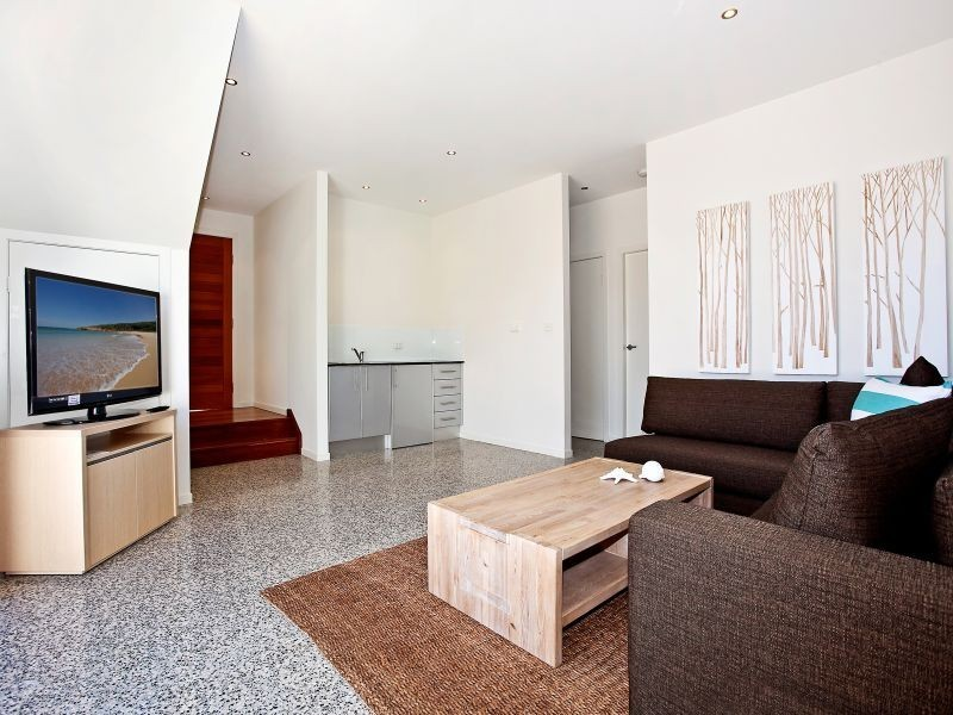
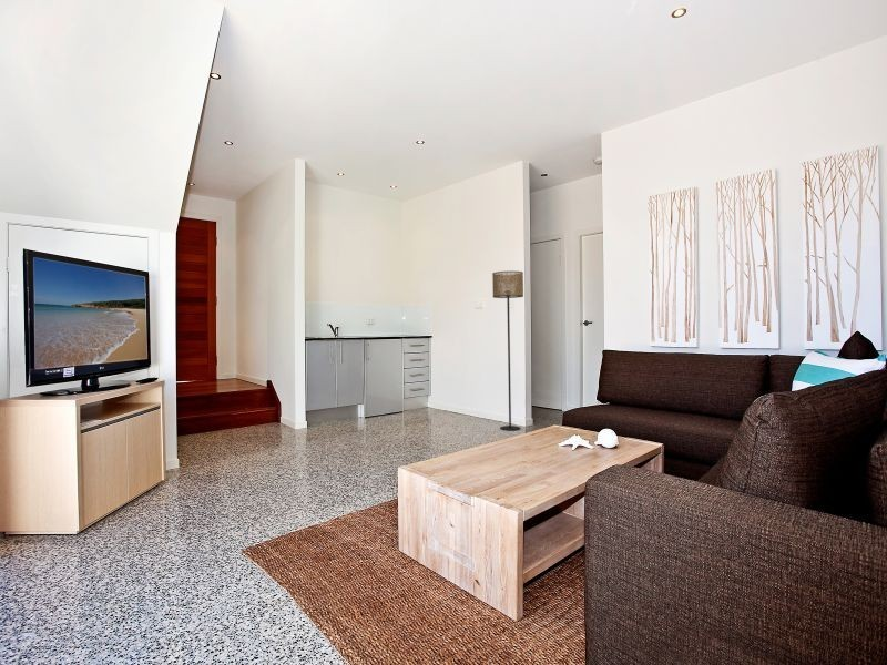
+ floor lamp (509, 350)
